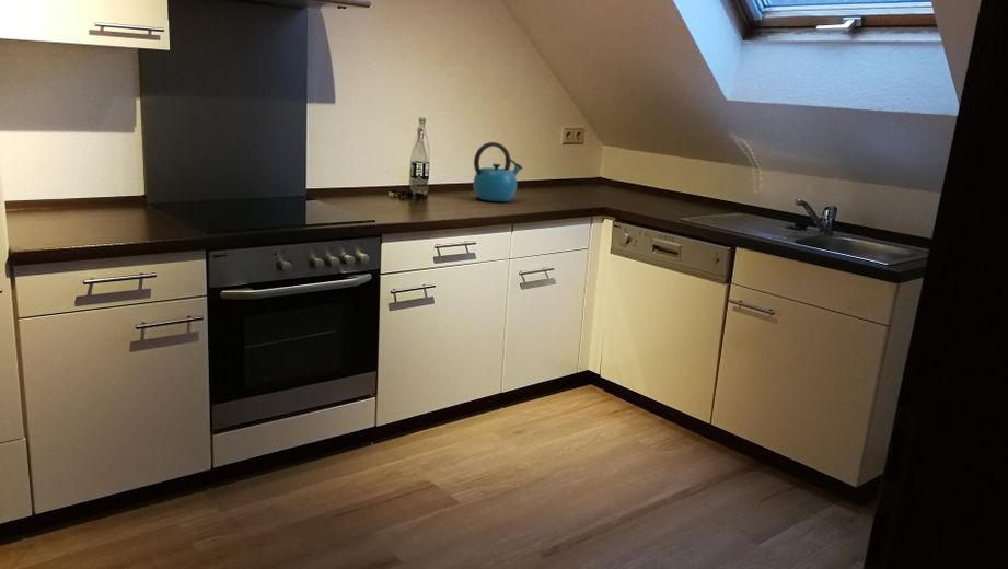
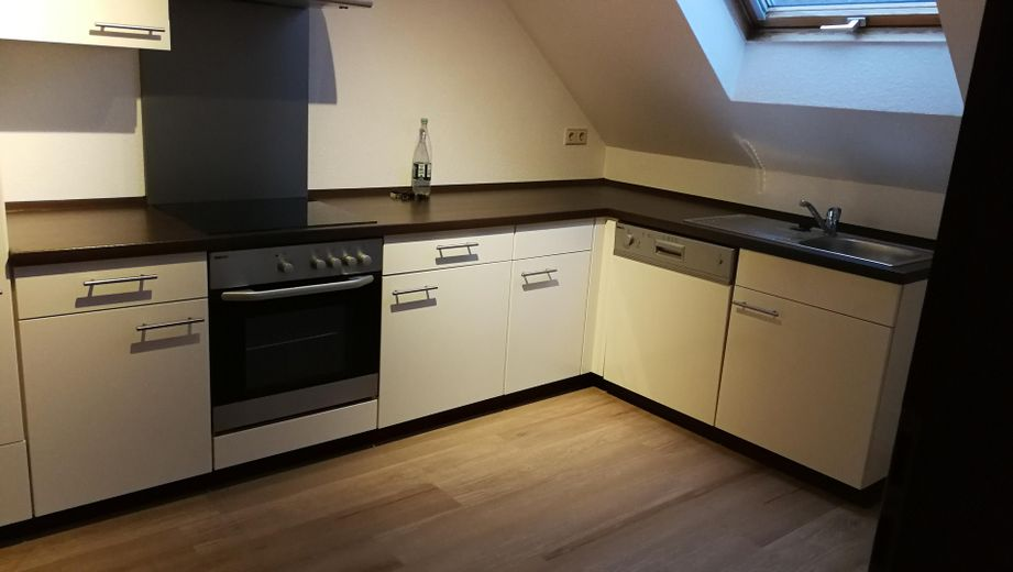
- kettle (498, 171)
